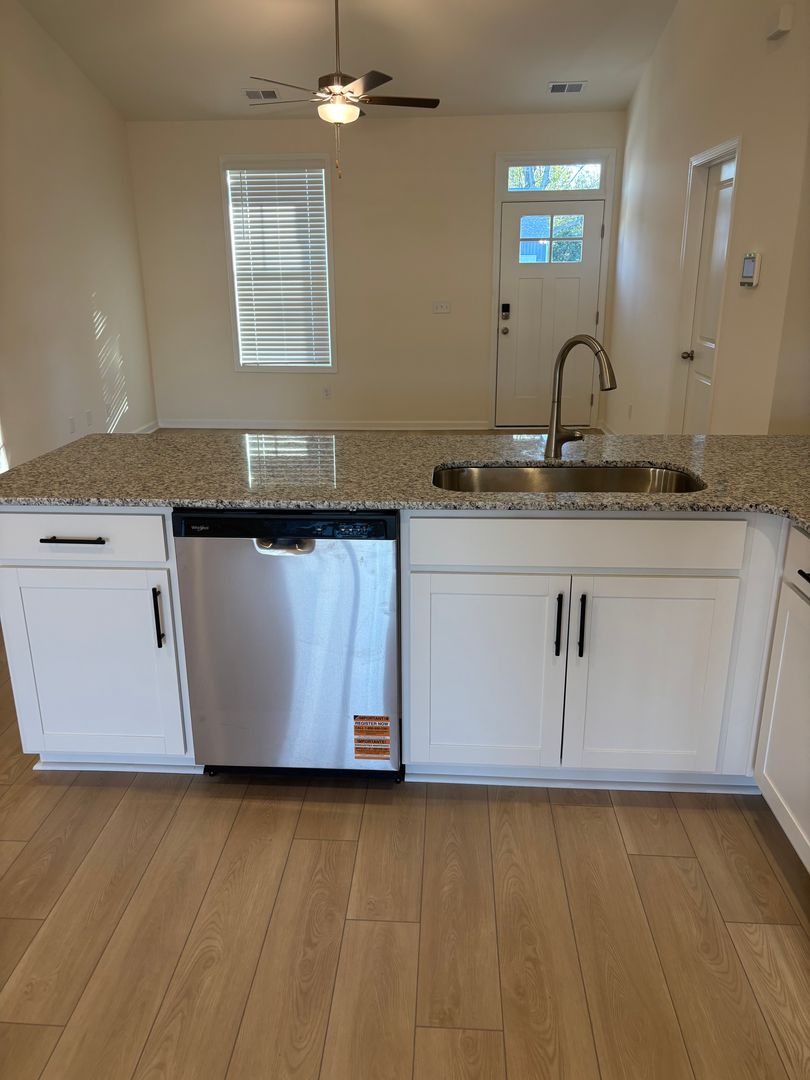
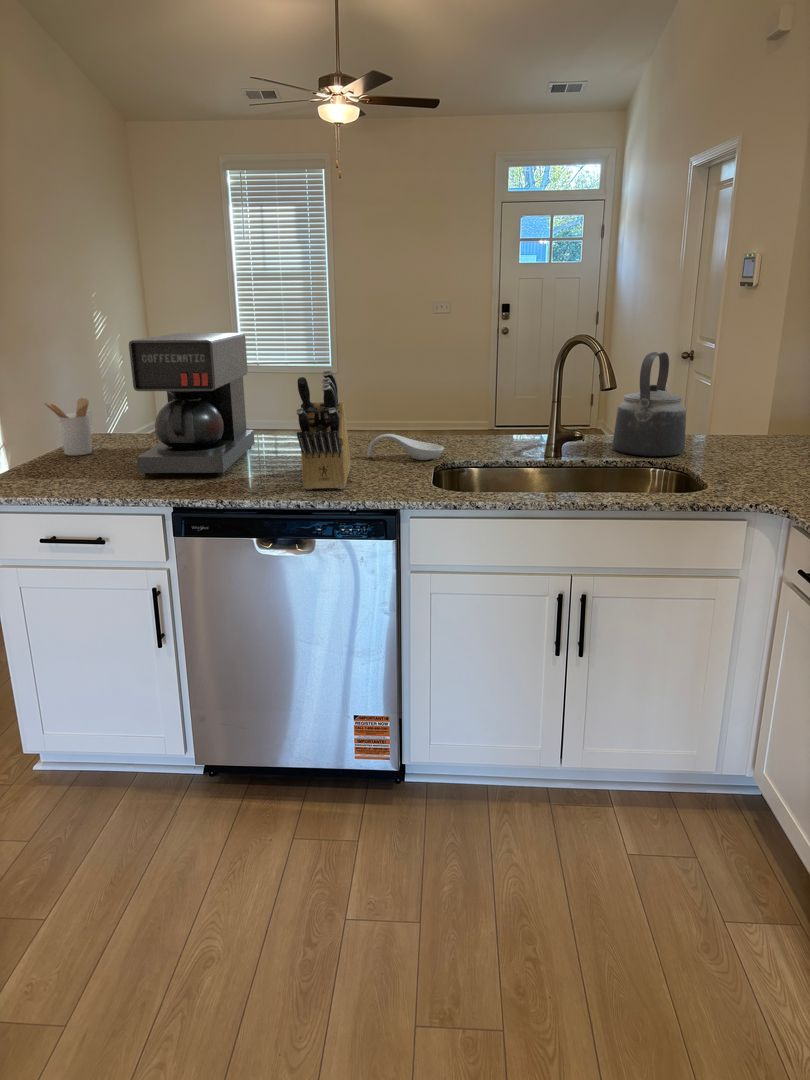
+ kettle (653, 401)
+ utensil holder (68, 426)
+ coffee maker (197, 400)
+ knife block (324, 425)
+ spoon rest (405, 446)
